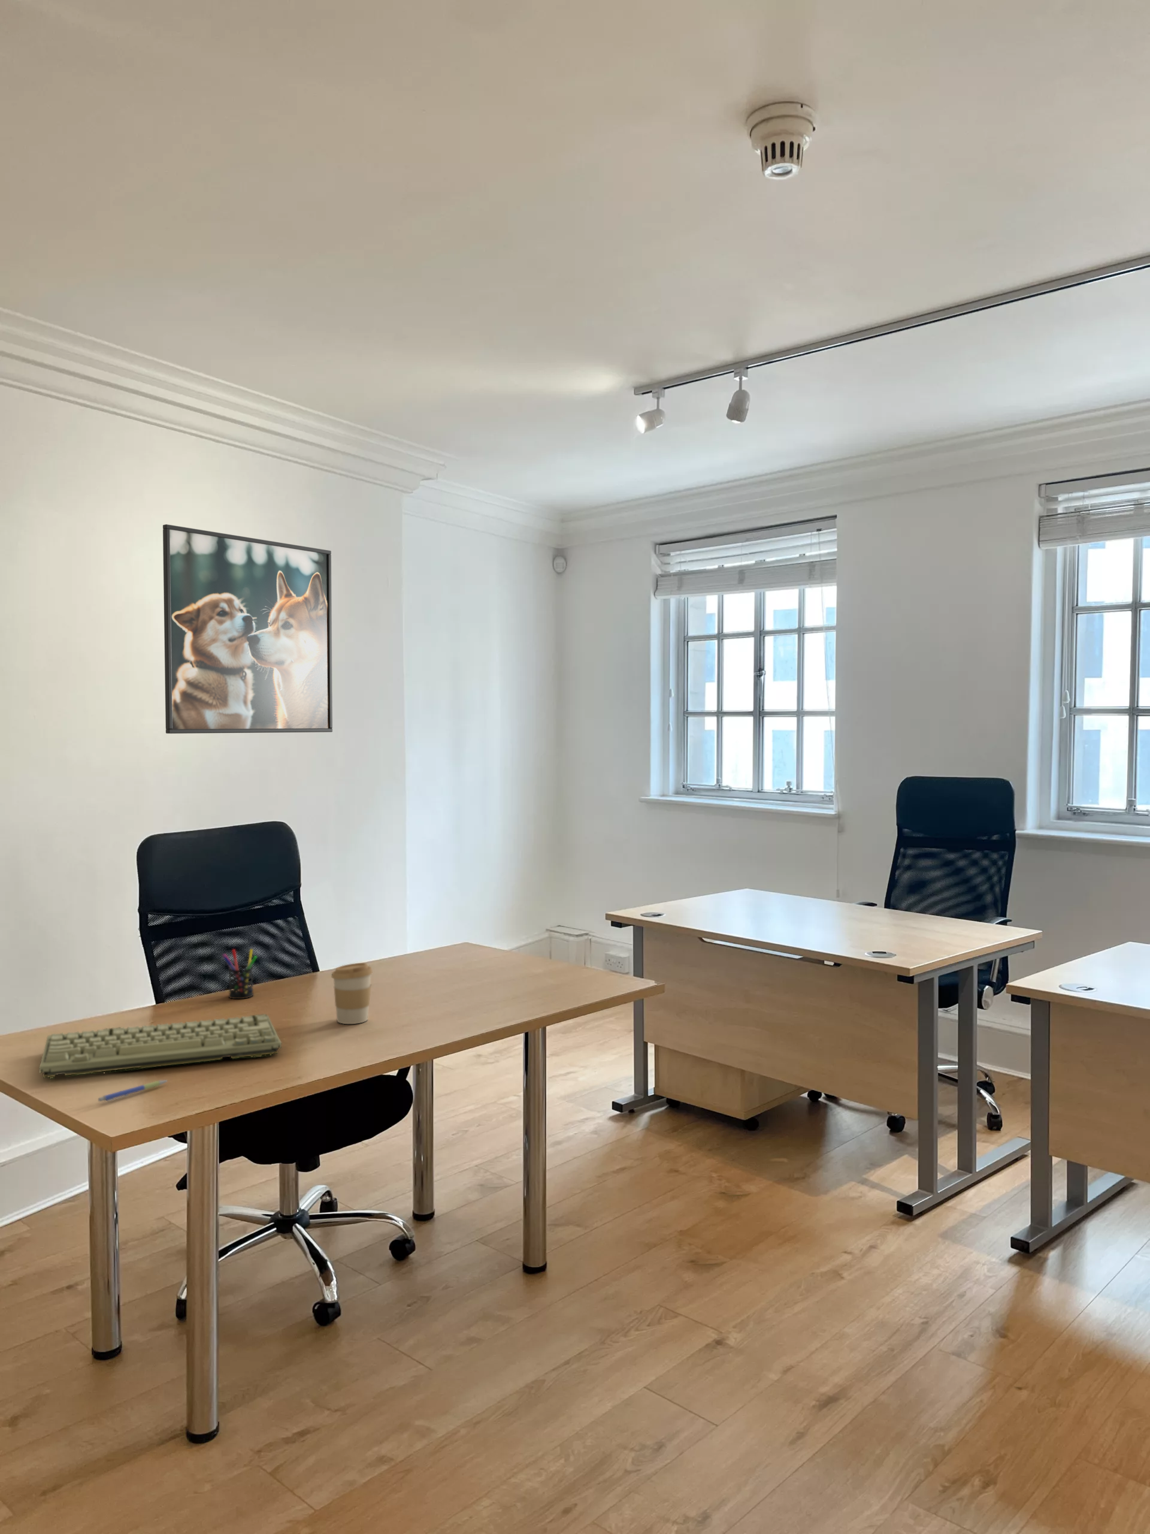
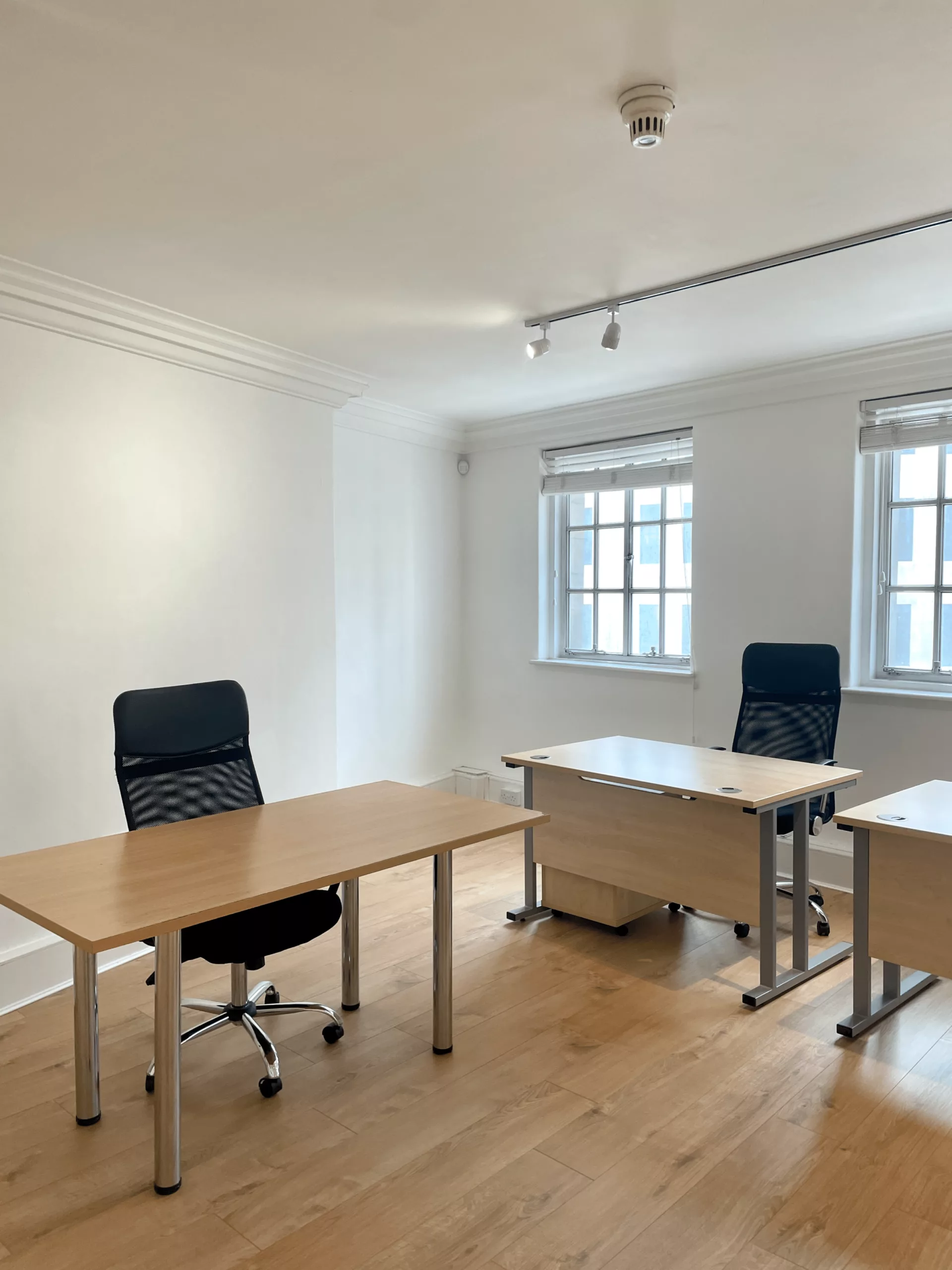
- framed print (254, 635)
- pen (134, 1090)
- pen holder (243, 972)
- coffee cup (353, 992)
- keyboard (163, 1042)
